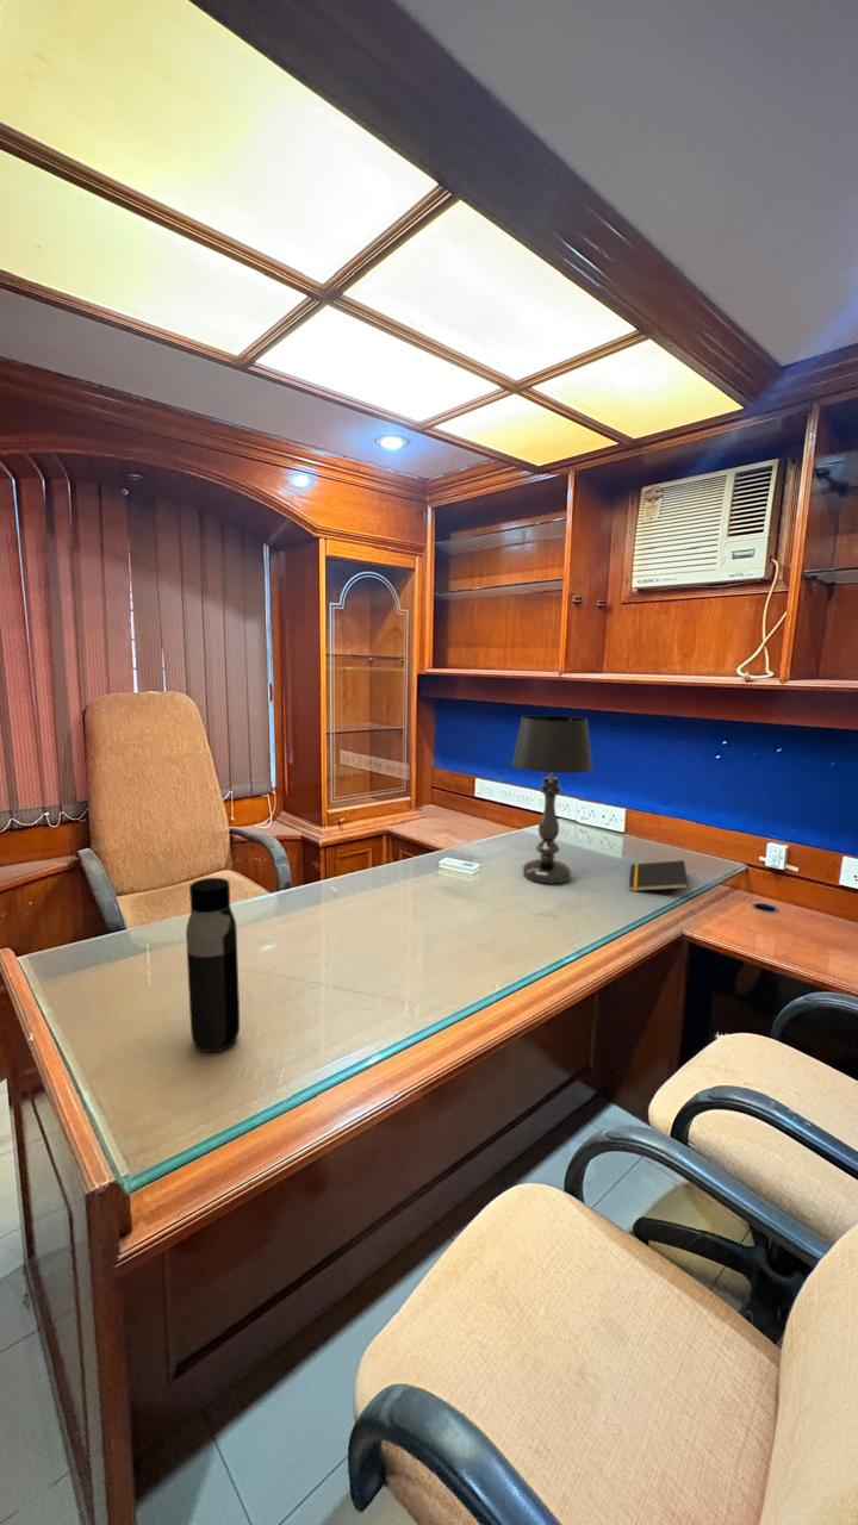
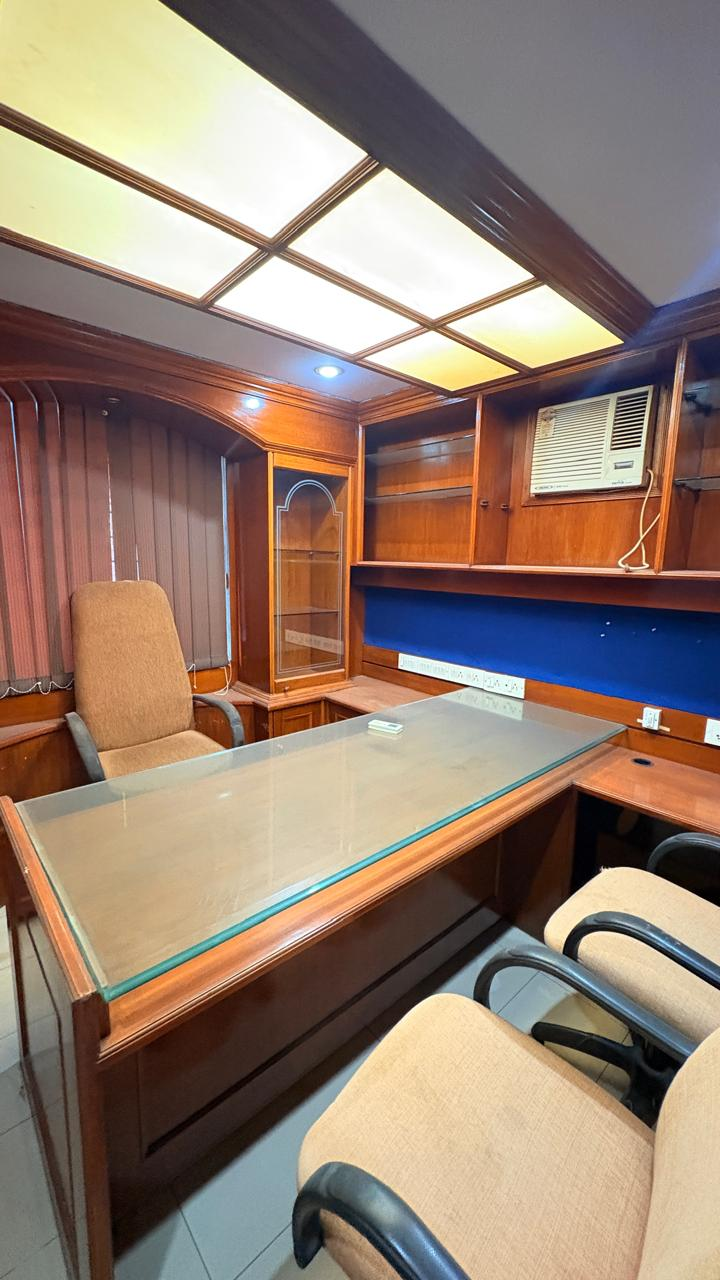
- table lamp (549, 798)
- water bottle (212, 964)
- notepad (658, 874)
